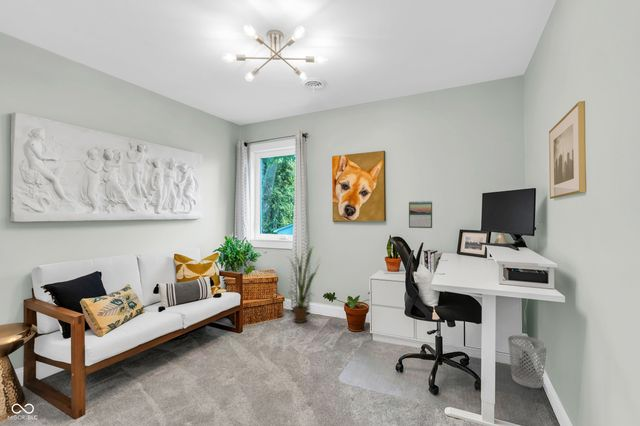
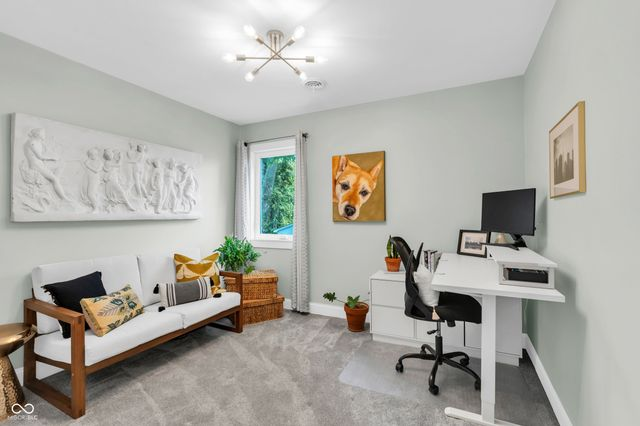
- calendar (420, 214)
- wastebasket (526, 361)
- house plant (300, 283)
